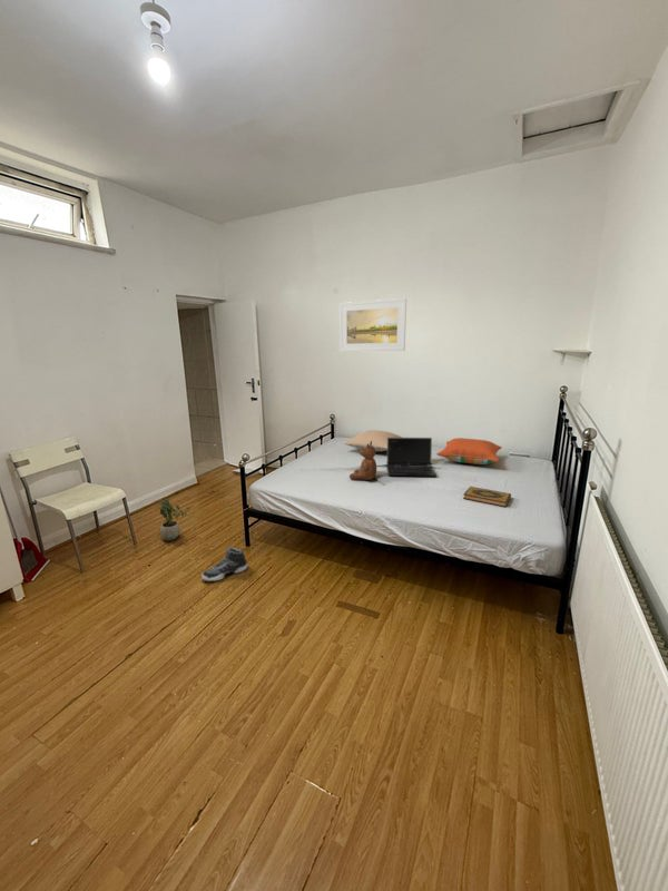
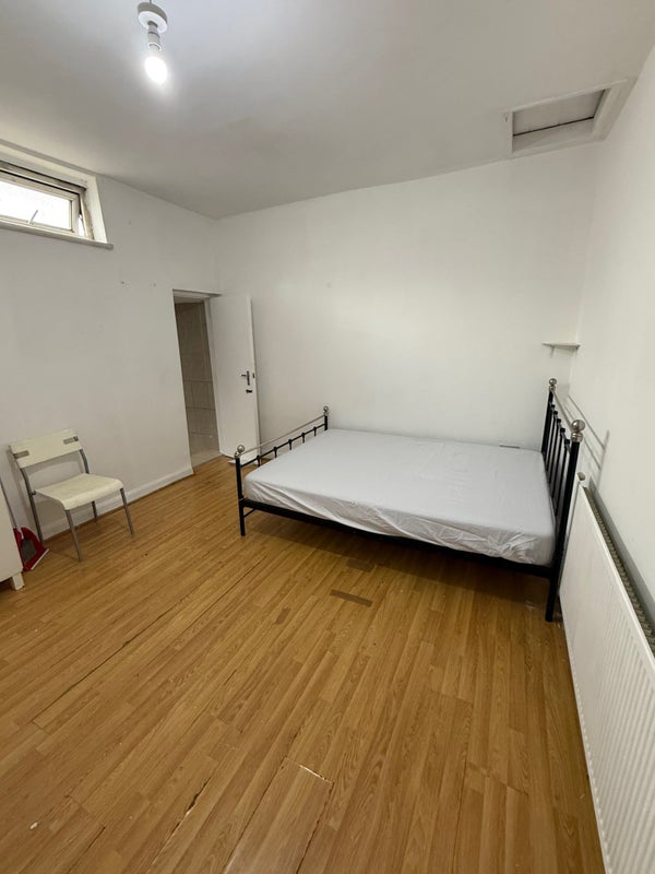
- teddy bear (363, 460)
- hardback book (487, 496)
- pillow (470, 450)
- potted plant (171, 518)
- sneaker (224, 561)
- laptop computer (411, 456)
- pillow (374, 441)
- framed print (371, 326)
